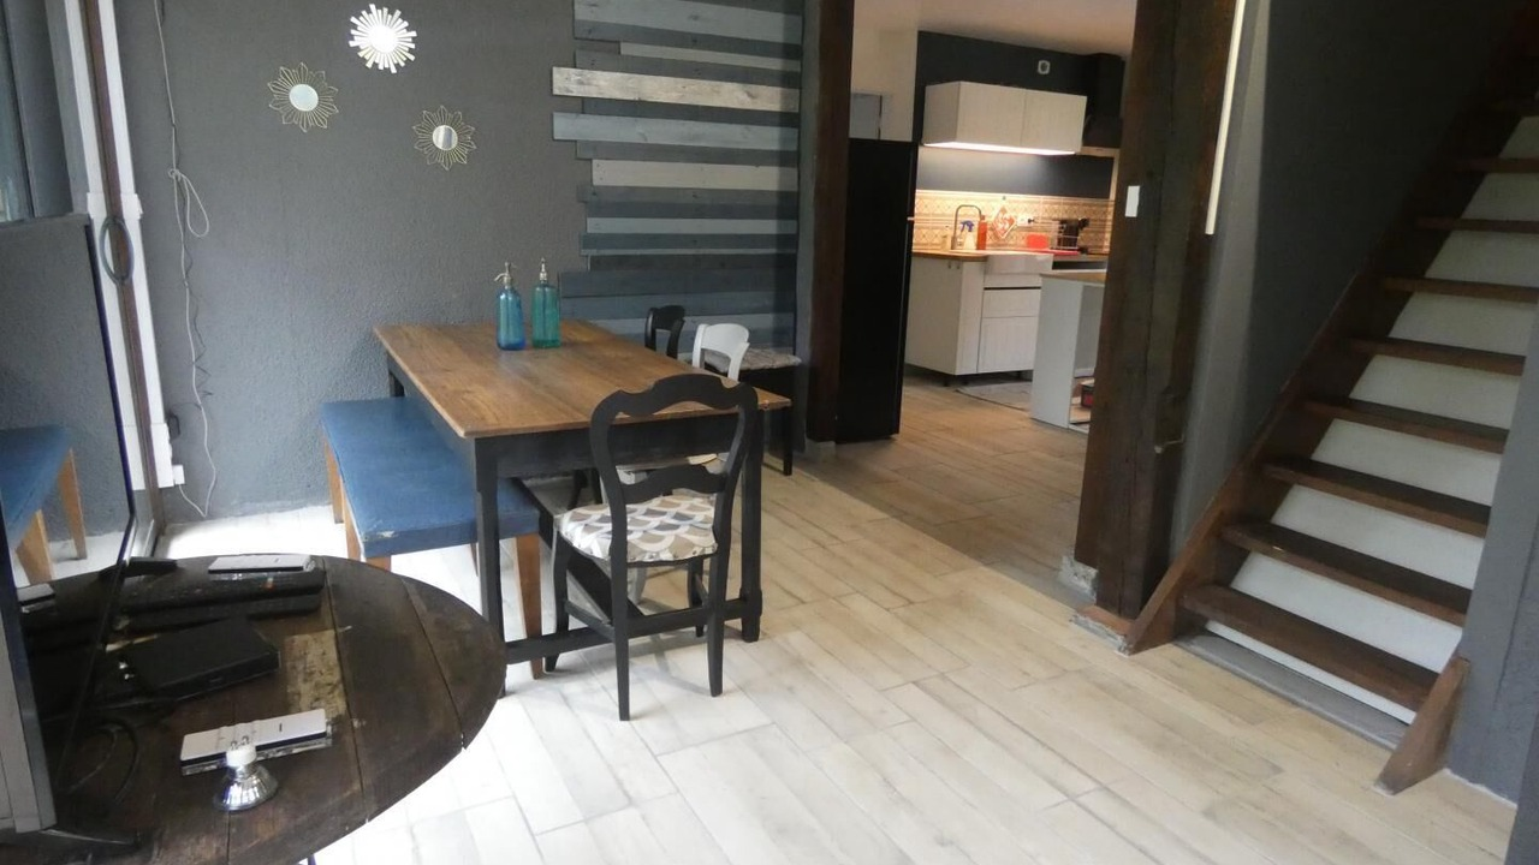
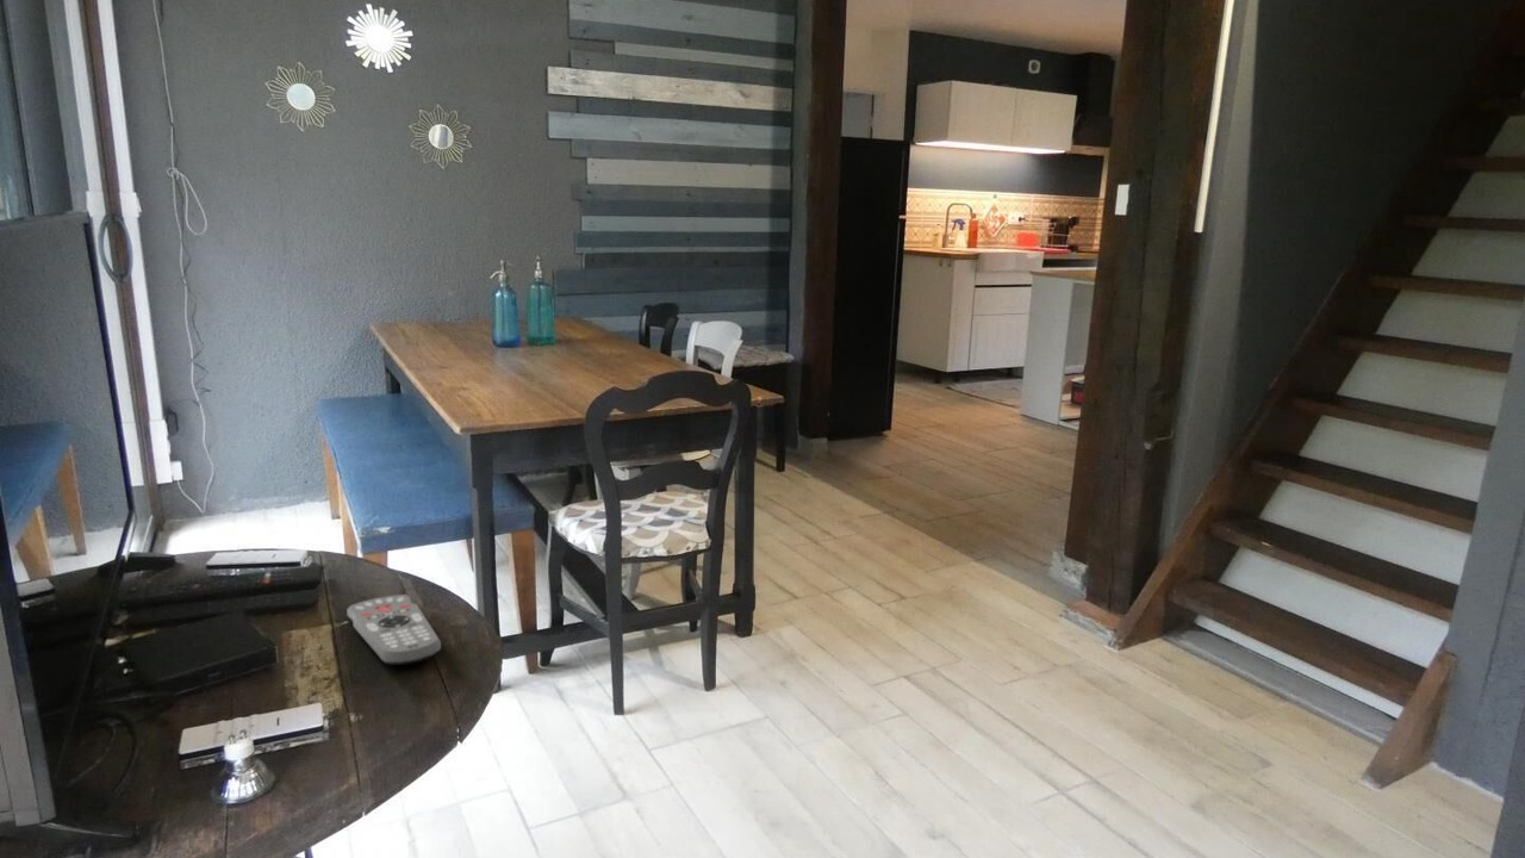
+ remote control (396, 629)
